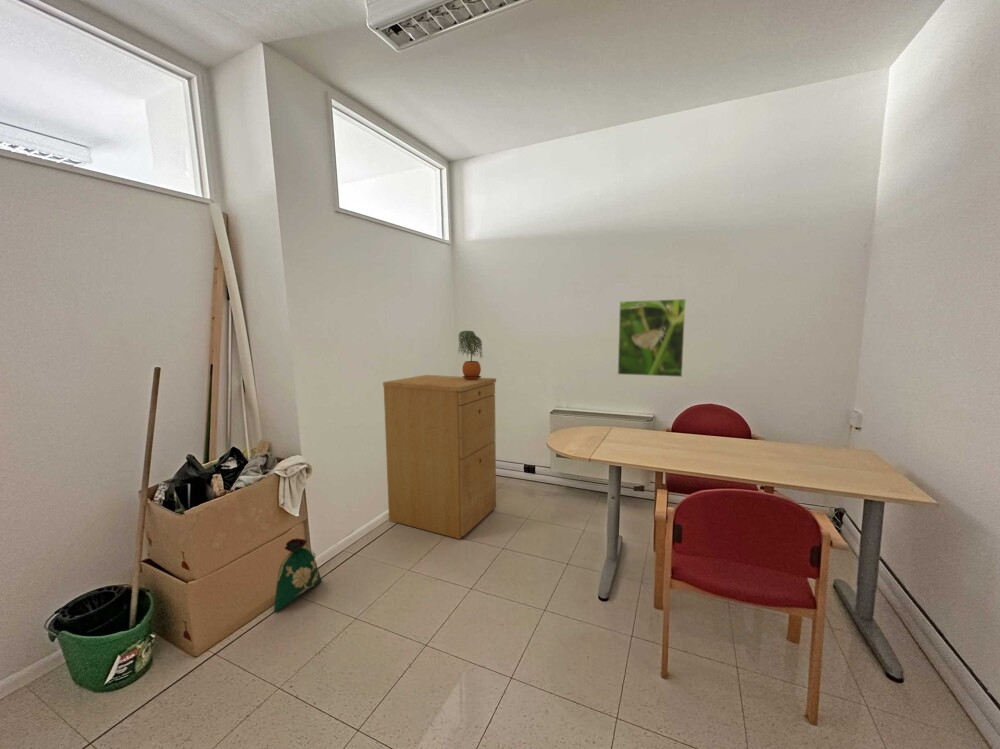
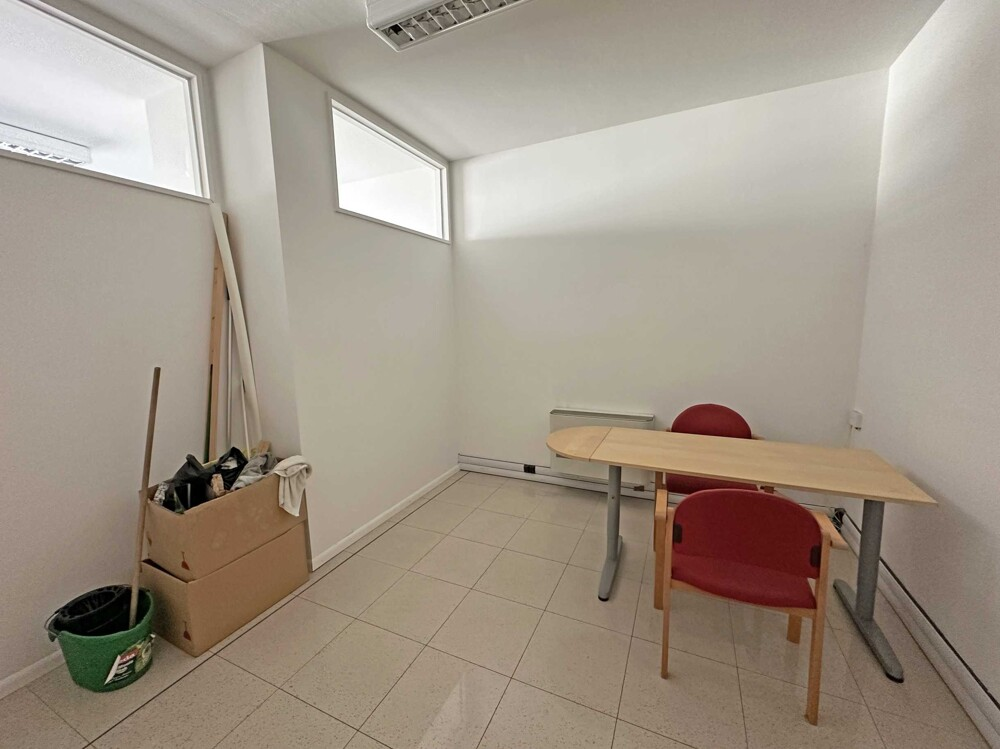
- filing cabinet (442, 448)
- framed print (650, 338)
- potted plant (471, 355)
- bag (297, 568)
